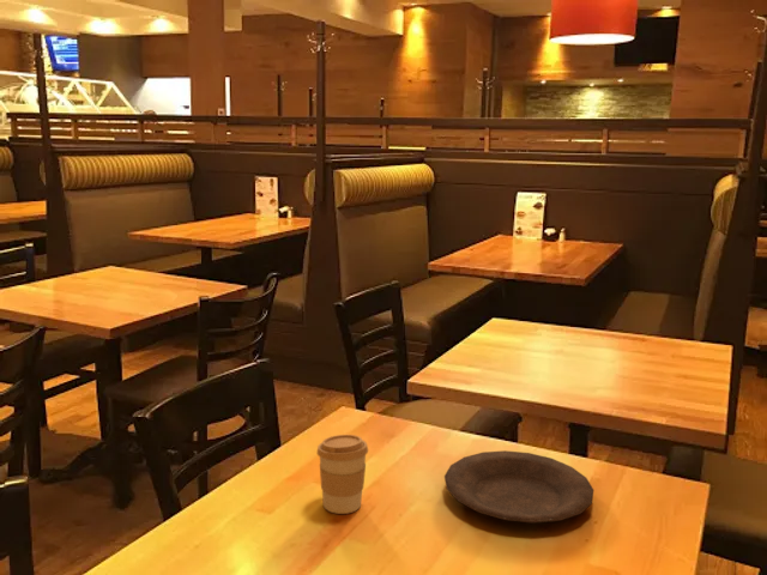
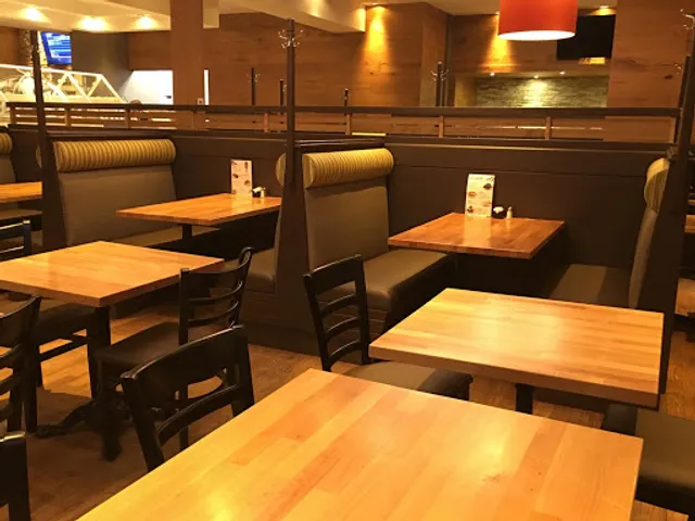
- plate (517, 489)
- coffee cup (342, 471)
